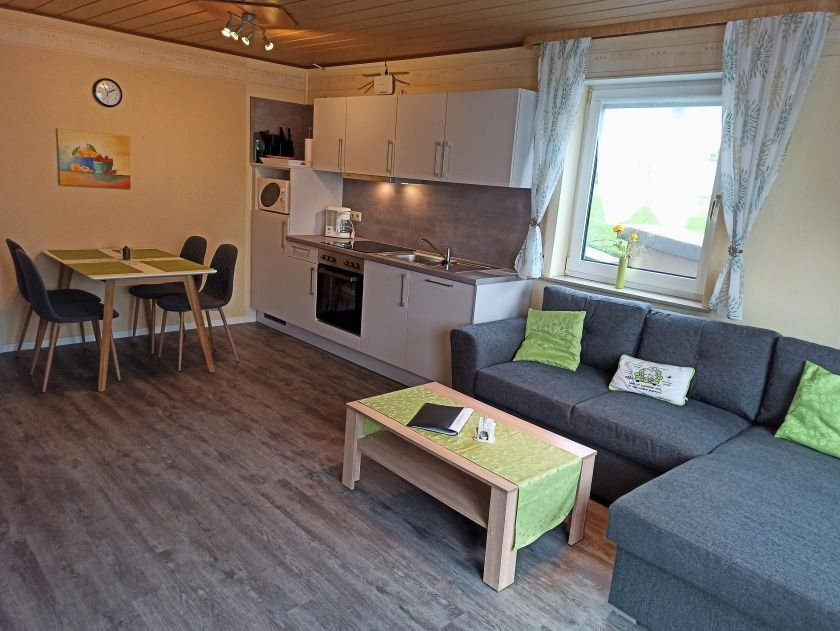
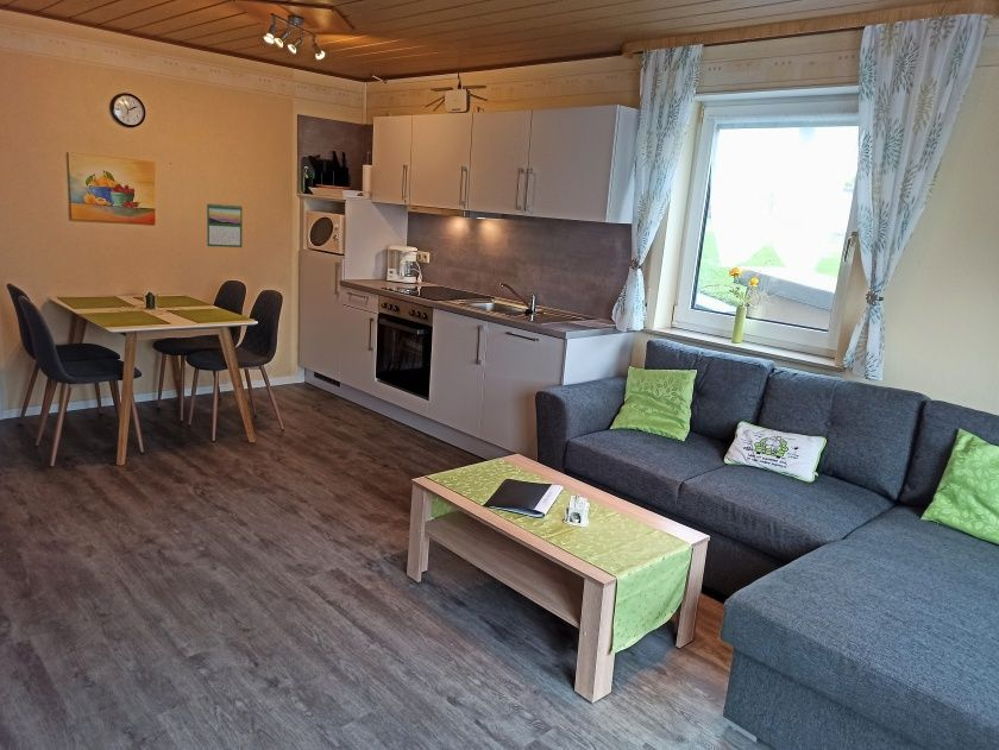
+ calendar (225, 225)
